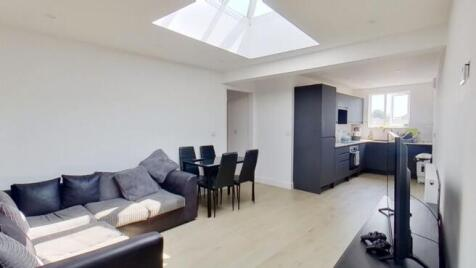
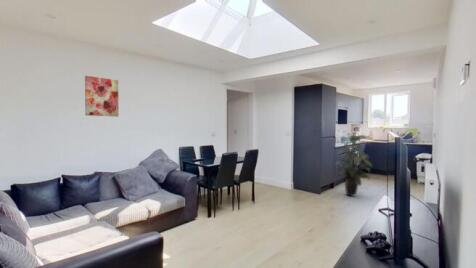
+ indoor plant (353, 164)
+ wall art (102, 97)
